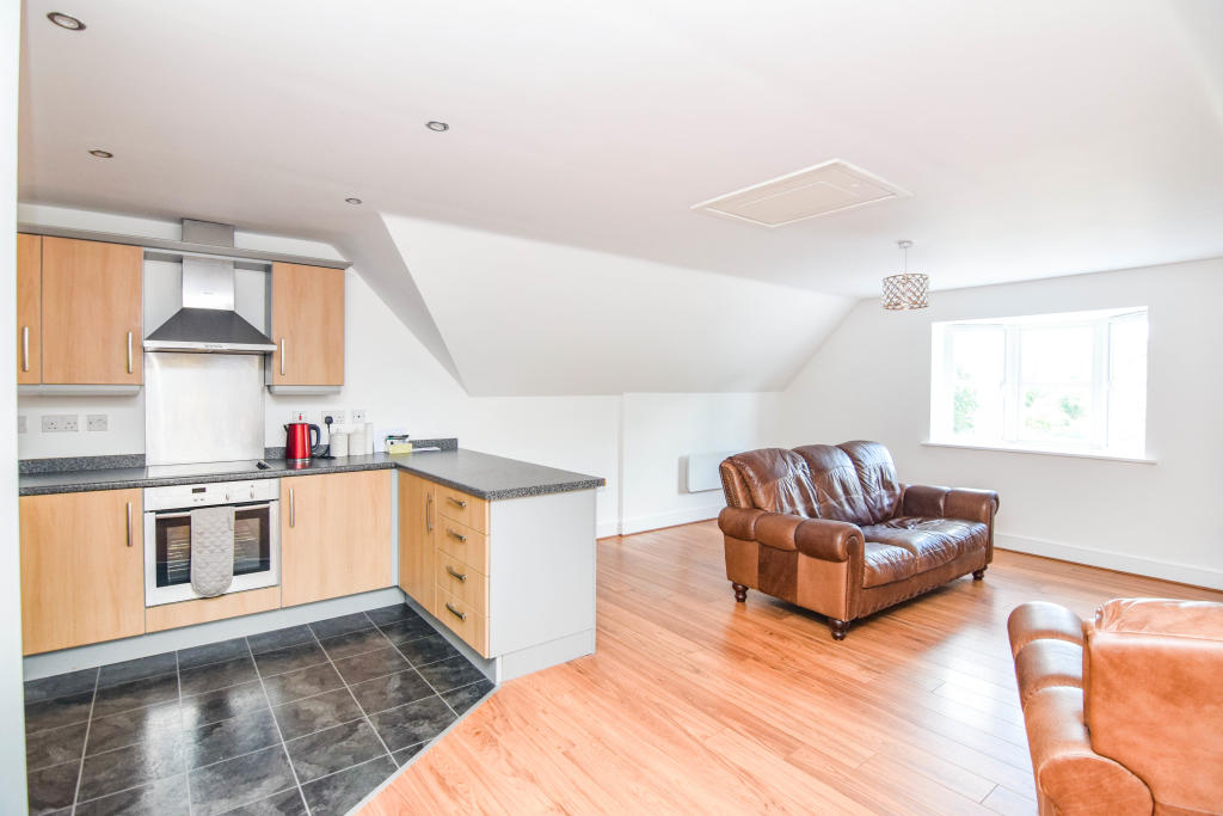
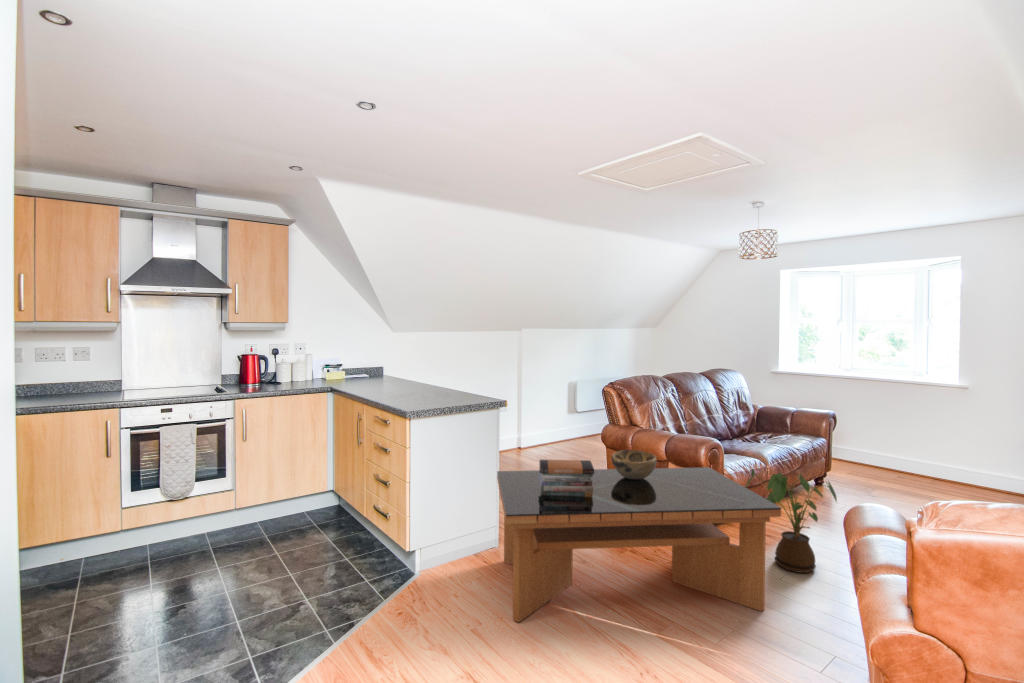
+ book stack (565, 477)
+ coffee table (622, 535)
+ decorative bowl (633, 465)
+ house plant (788, 515)
